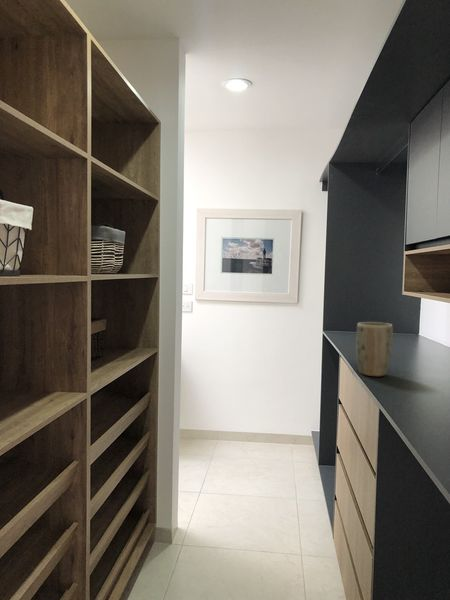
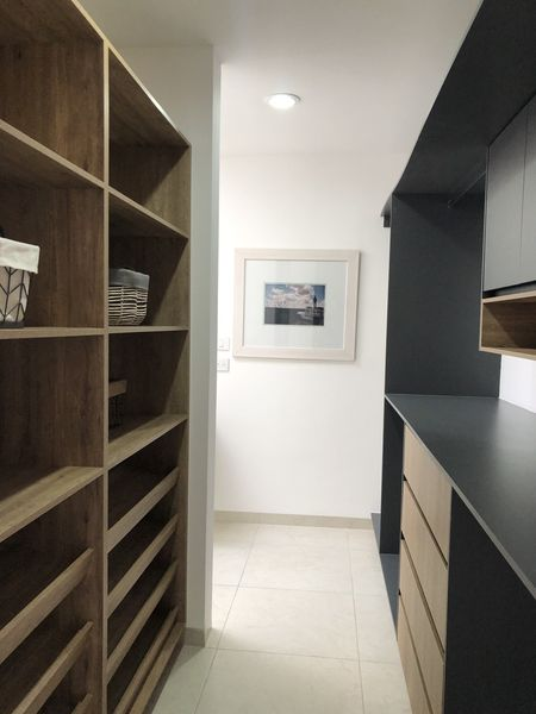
- plant pot (373, 348)
